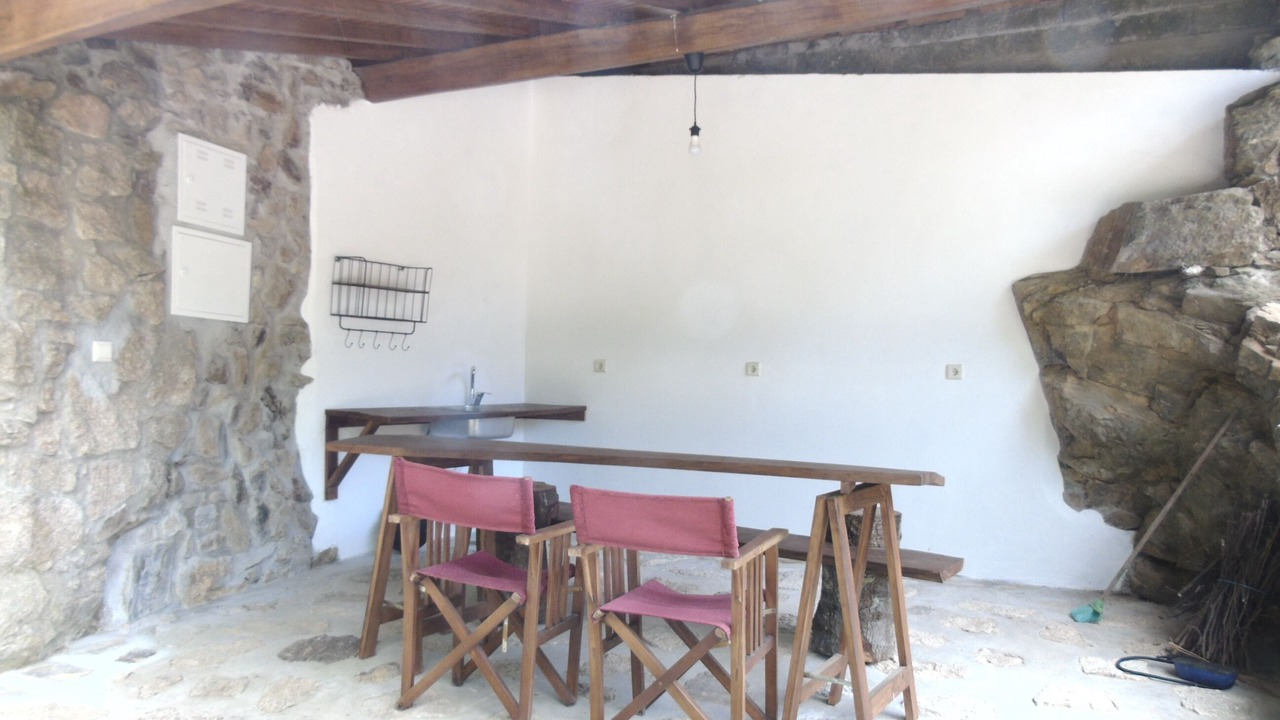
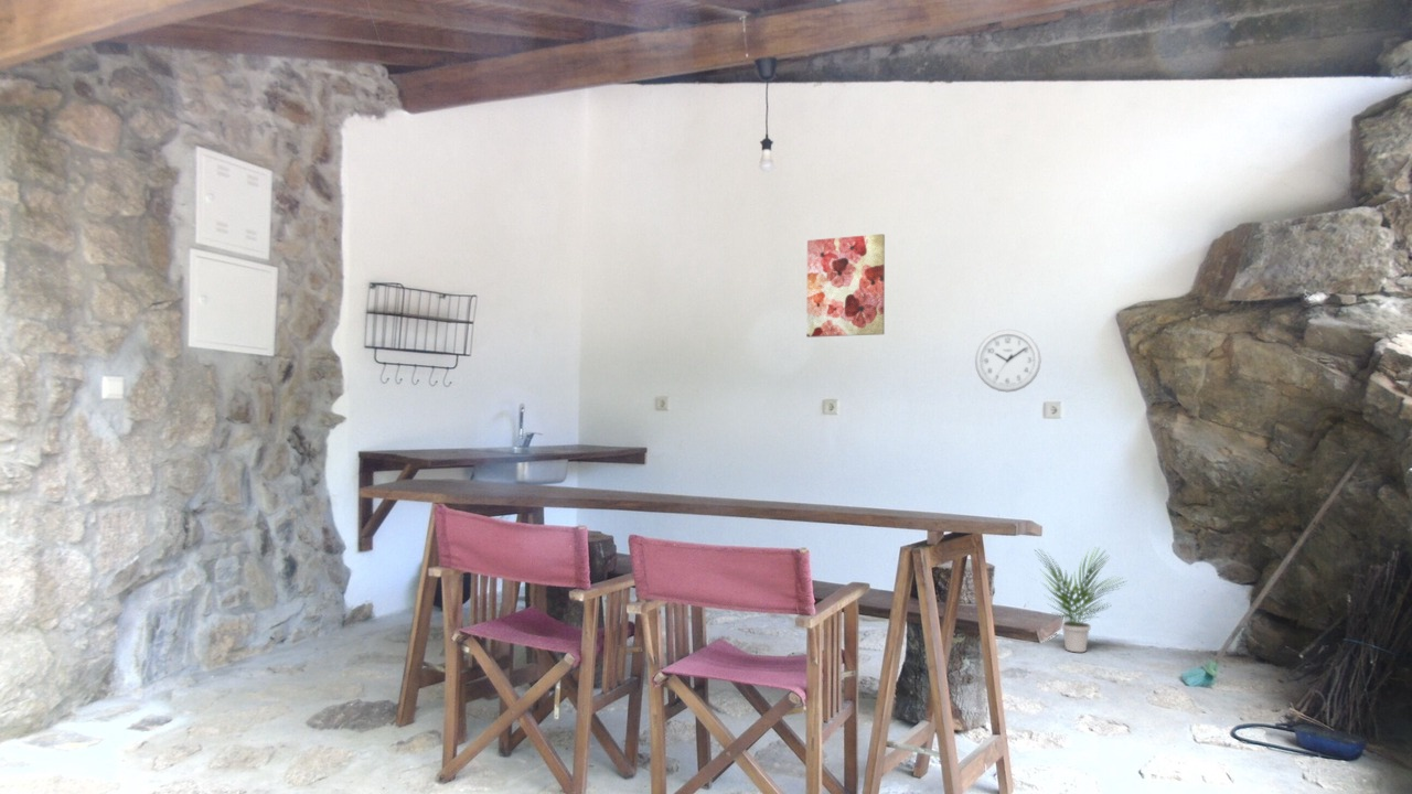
+ wall clock (1007, 360)
+ potted plant (1074, 598)
+ wall art (845, 286)
